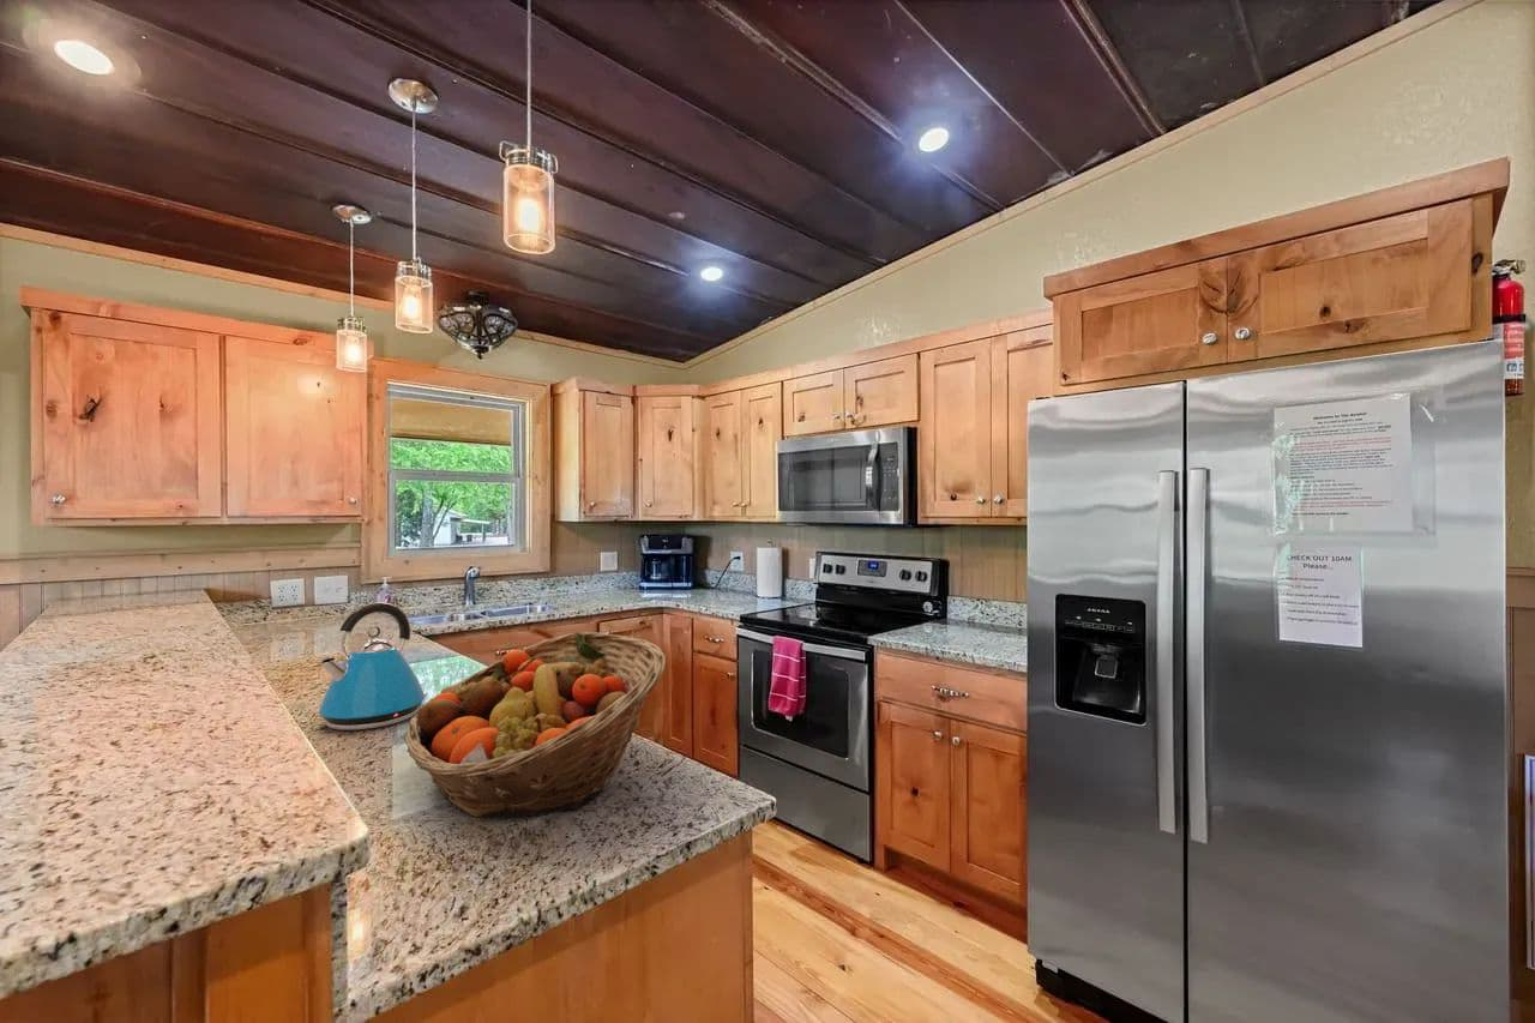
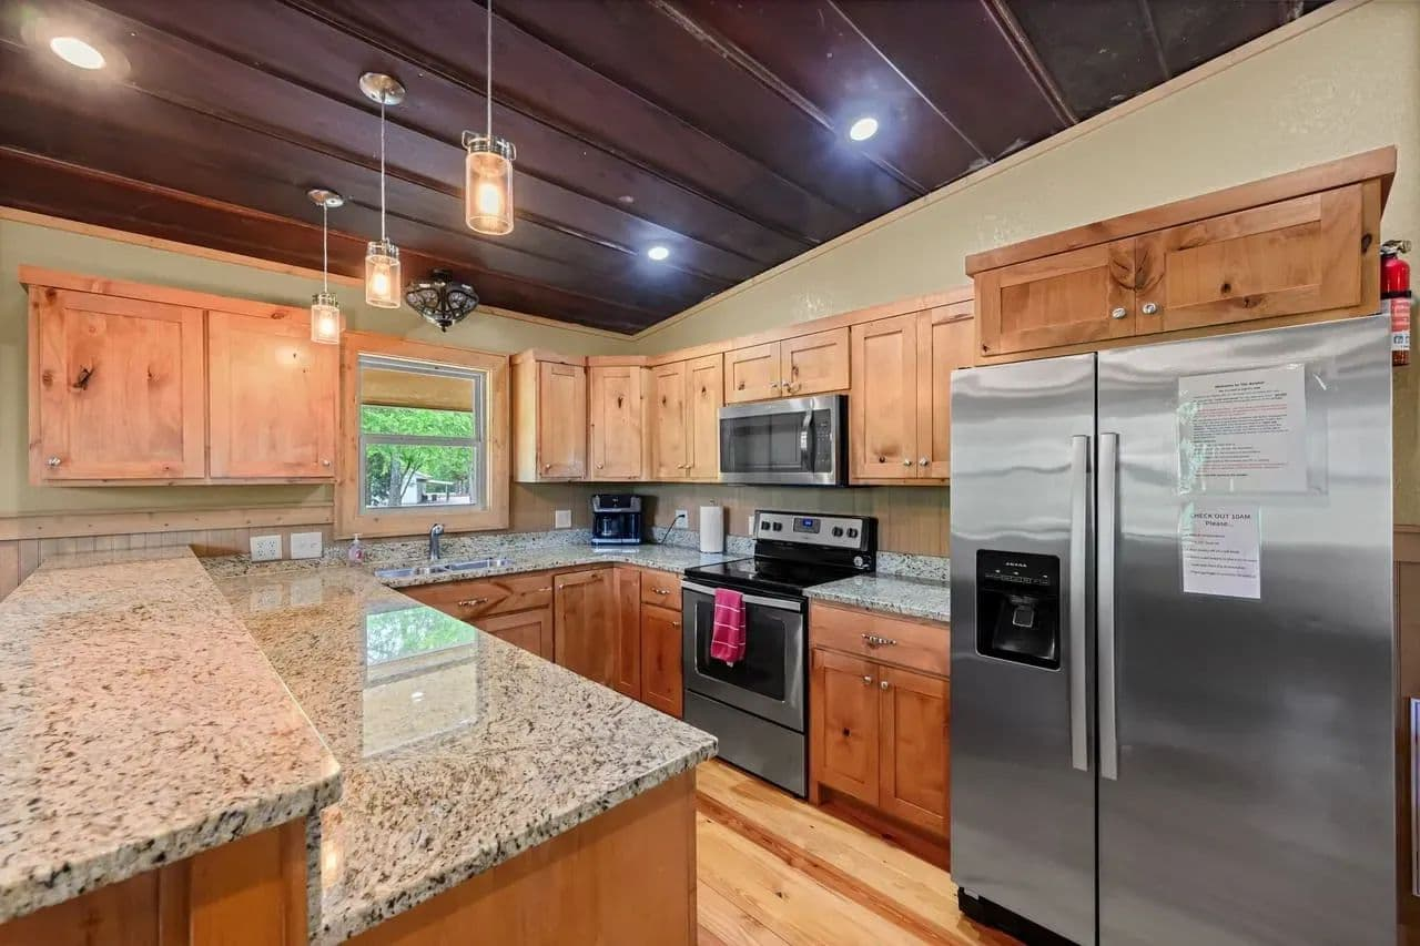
- kettle (377, 658)
- fruit basket (540, 711)
